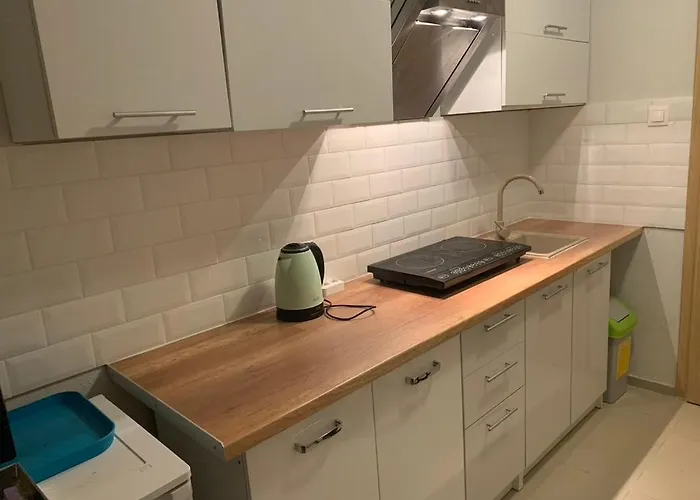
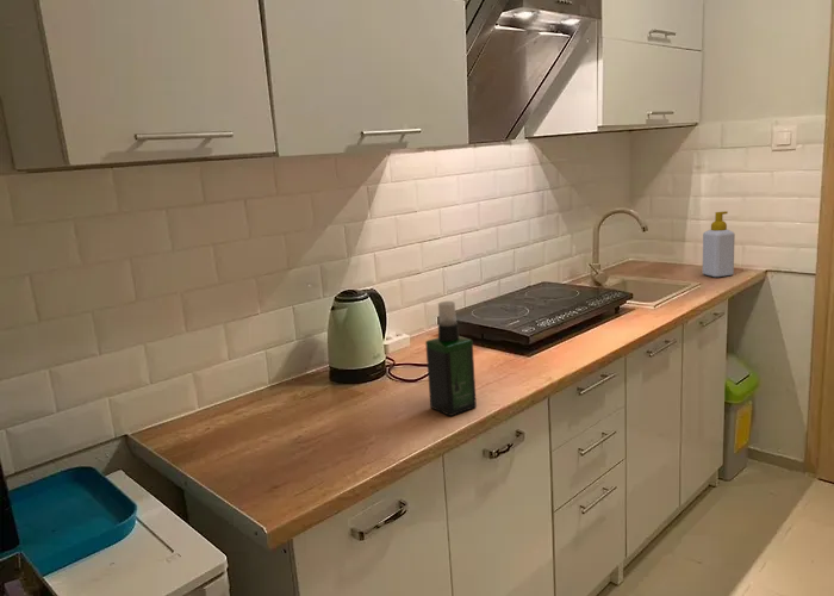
+ spray bottle (449, 355)
+ soap bottle (718, 243)
